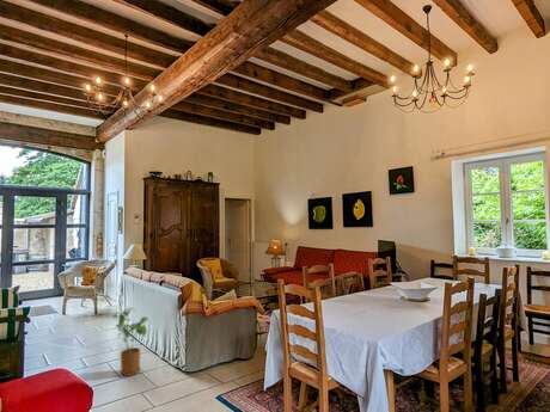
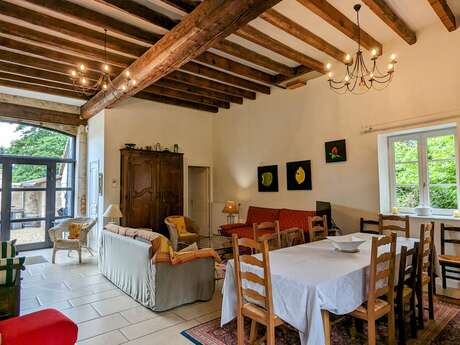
- house plant (132, 339)
